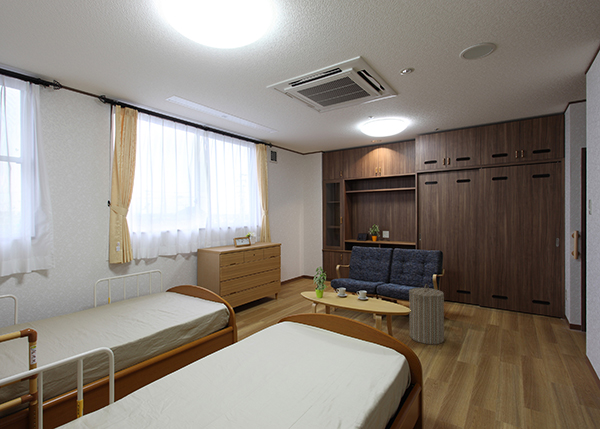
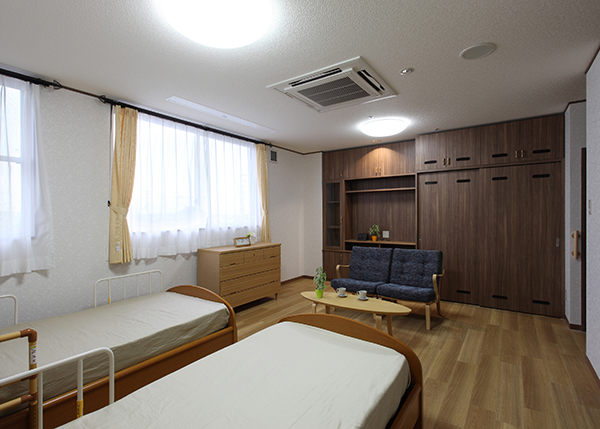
- laundry hamper (426, 311)
